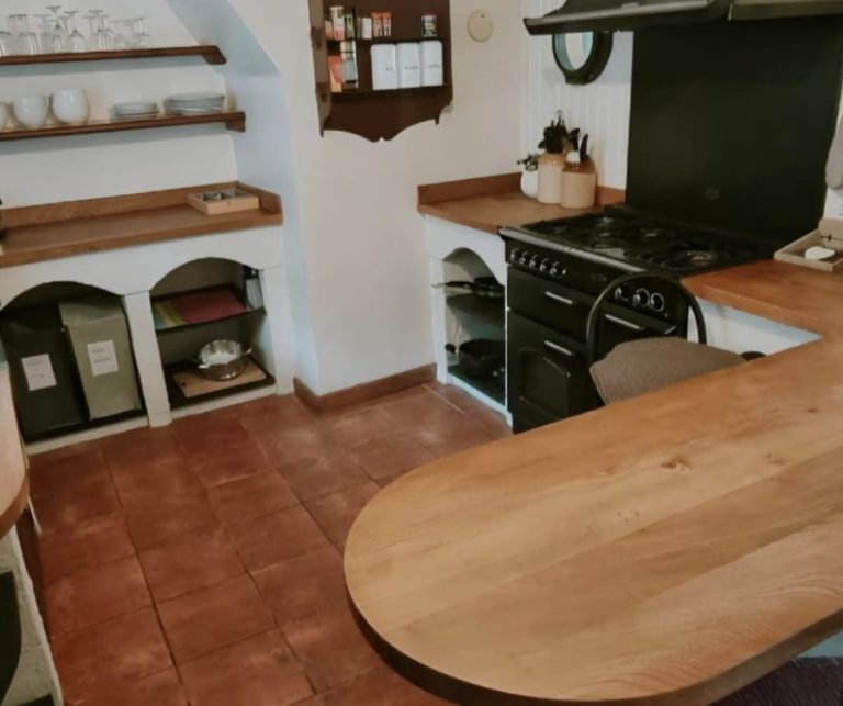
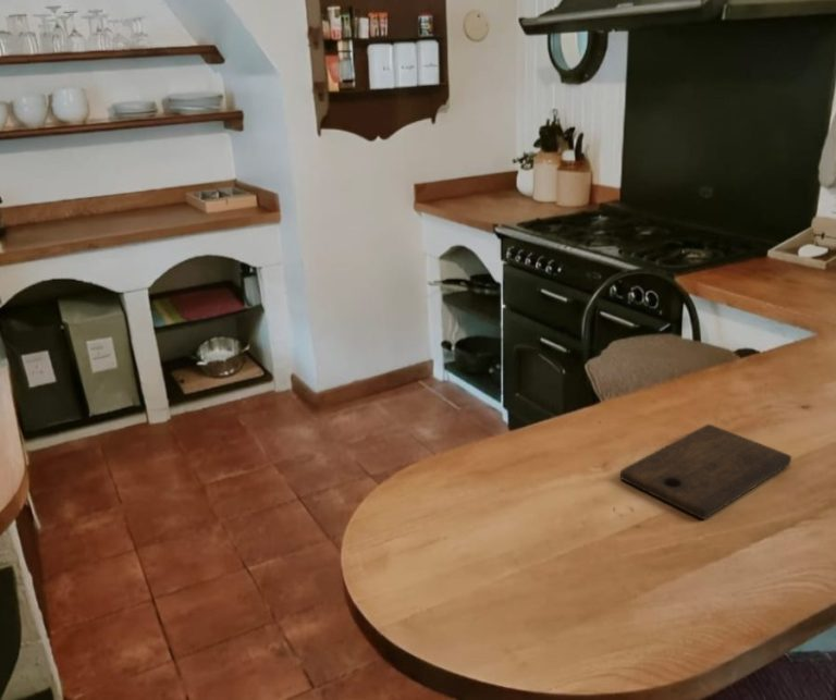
+ cutting board (705, 467)
